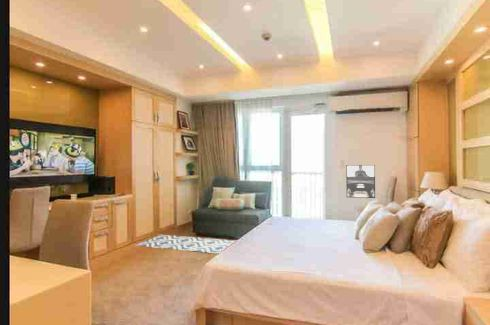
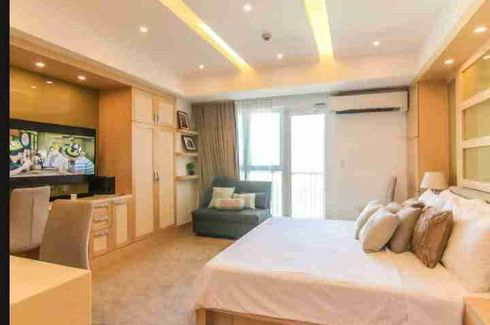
- rug (194, 243)
- wall art (360, 181)
